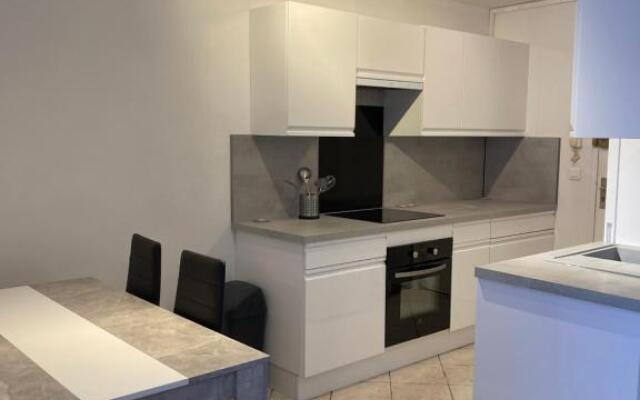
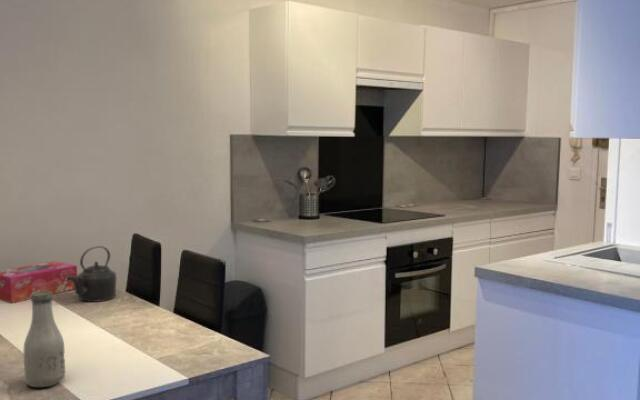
+ kettle (89, 274)
+ tissue box (35, 280)
+ bottle (43, 337)
